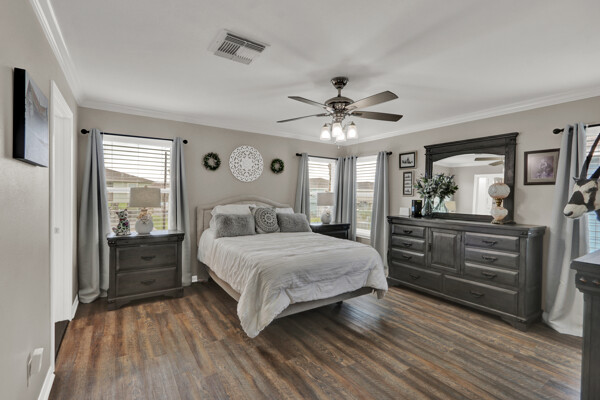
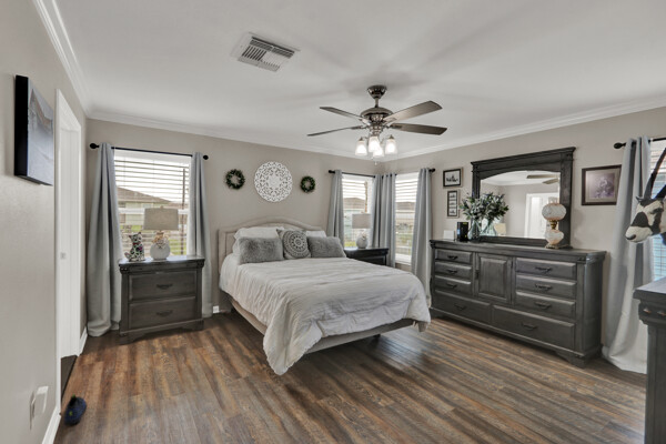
+ sneaker (74, 403)
